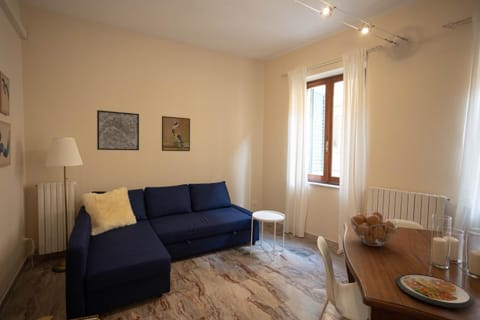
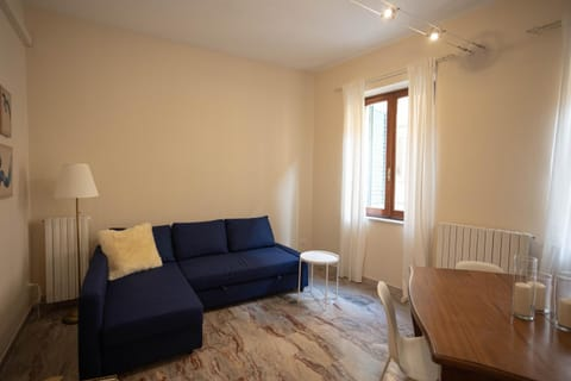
- wall art (118, 131)
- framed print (176, 134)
- dish (432, 287)
- fruit basket (372, 227)
